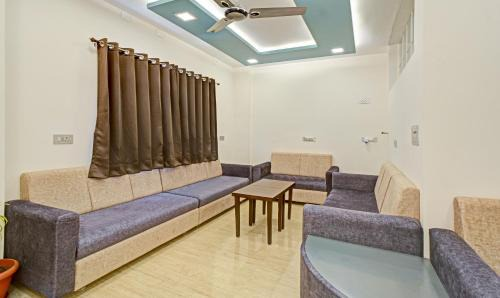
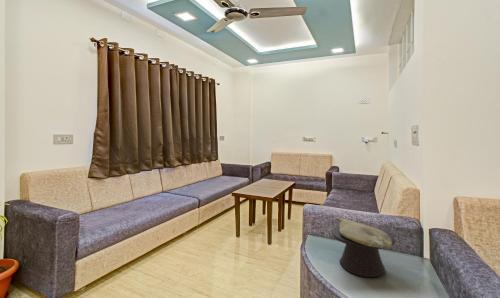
+ decorative bowl (360, 245)
